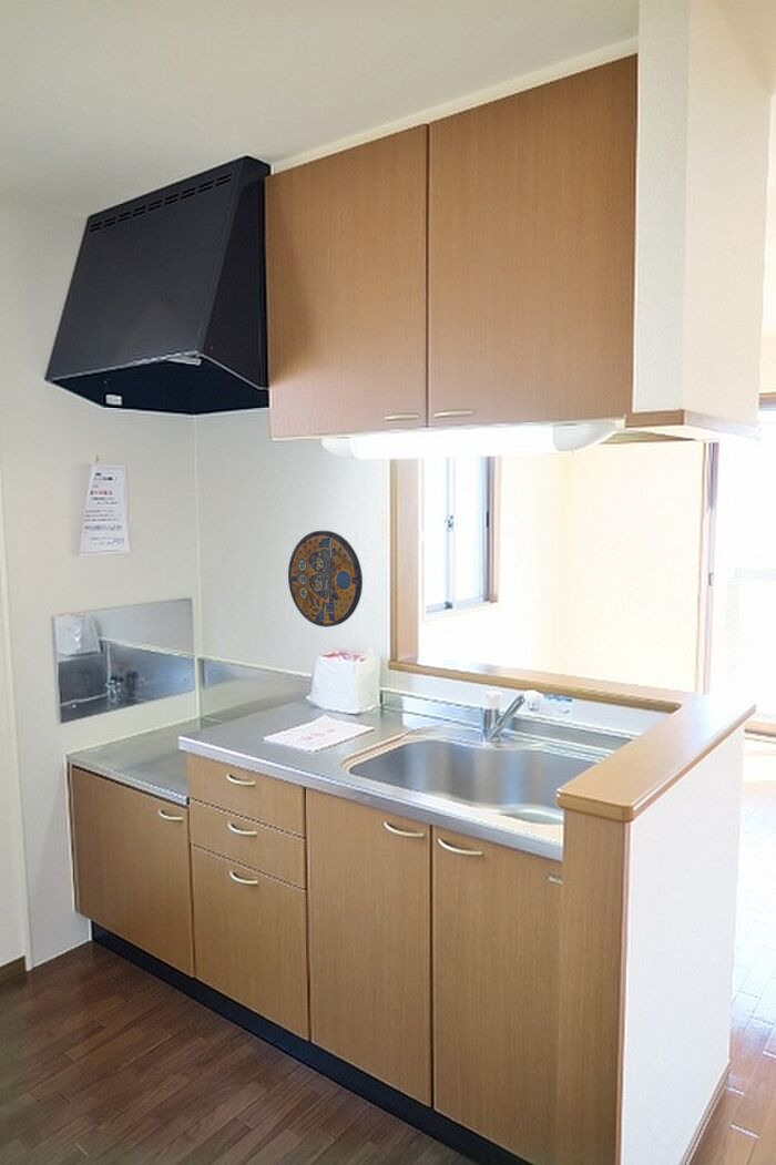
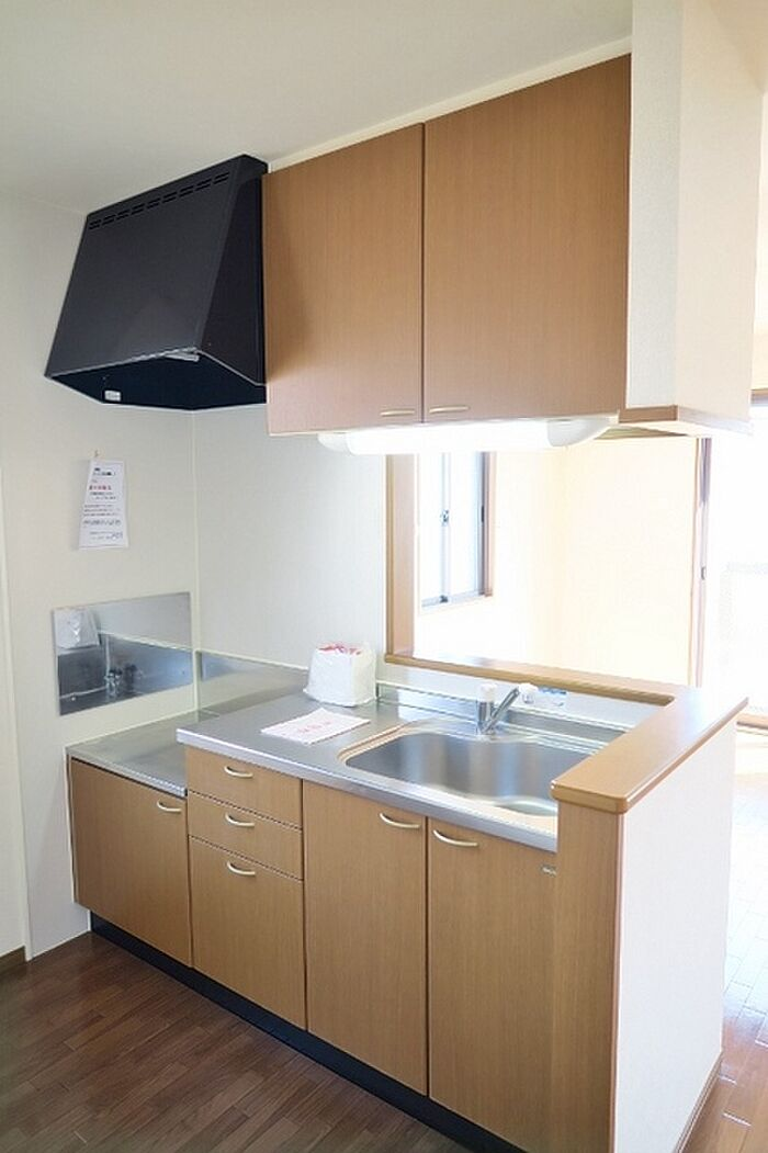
- manhole cover (324, 579)
